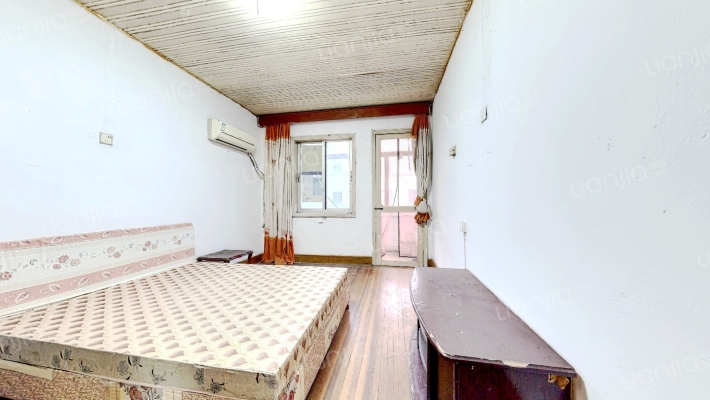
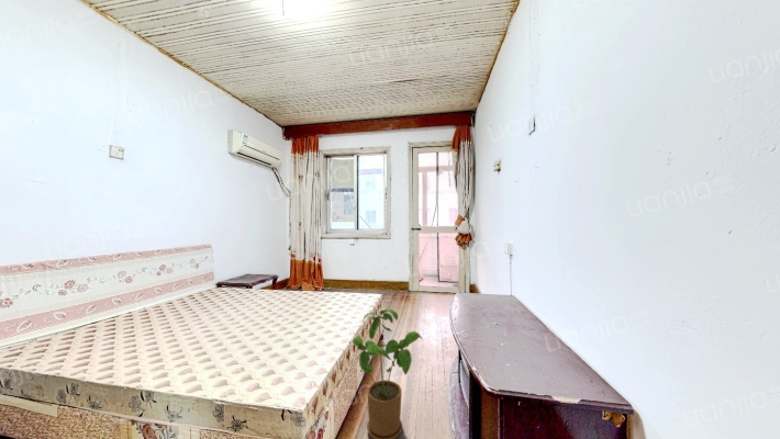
+ house plant (388, 370)
